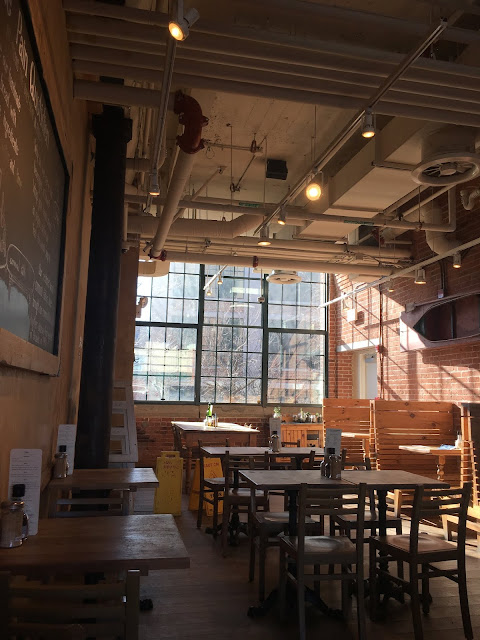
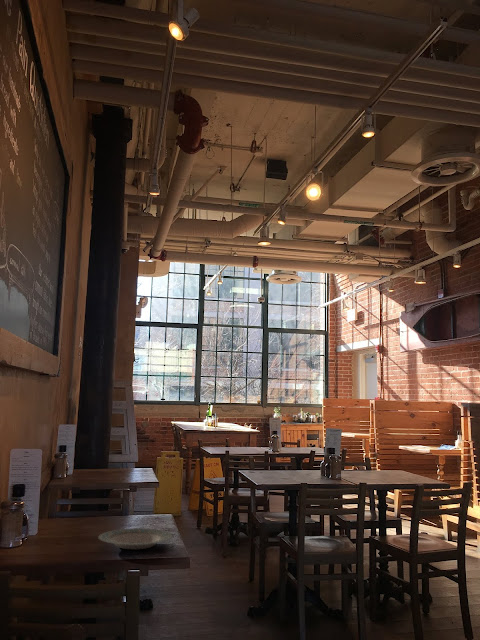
+ plate (135, 540)
